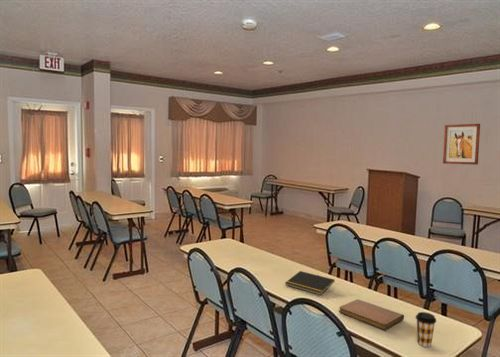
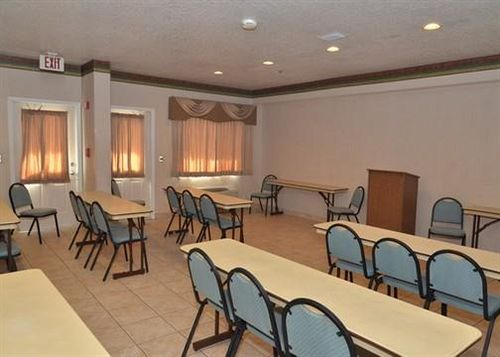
- coffee cup (425, 329)
- wall art (460, 144)
- notebook (370, 313)
- notepad (309, 282)
